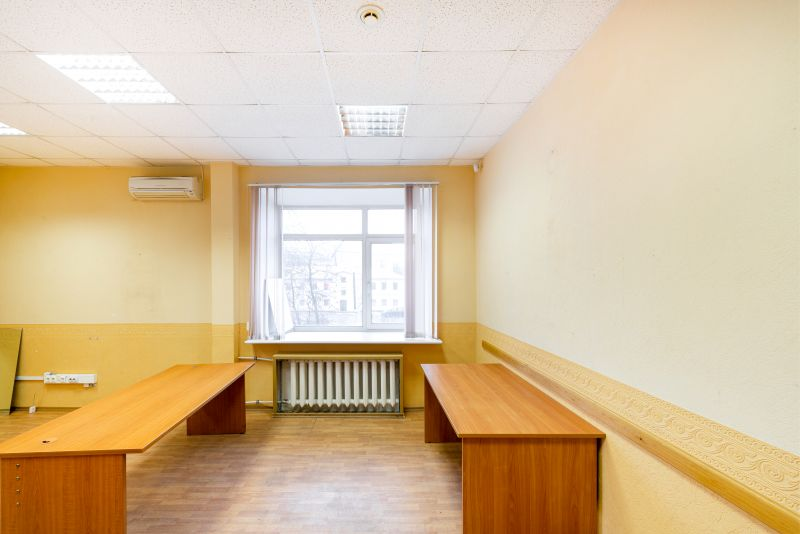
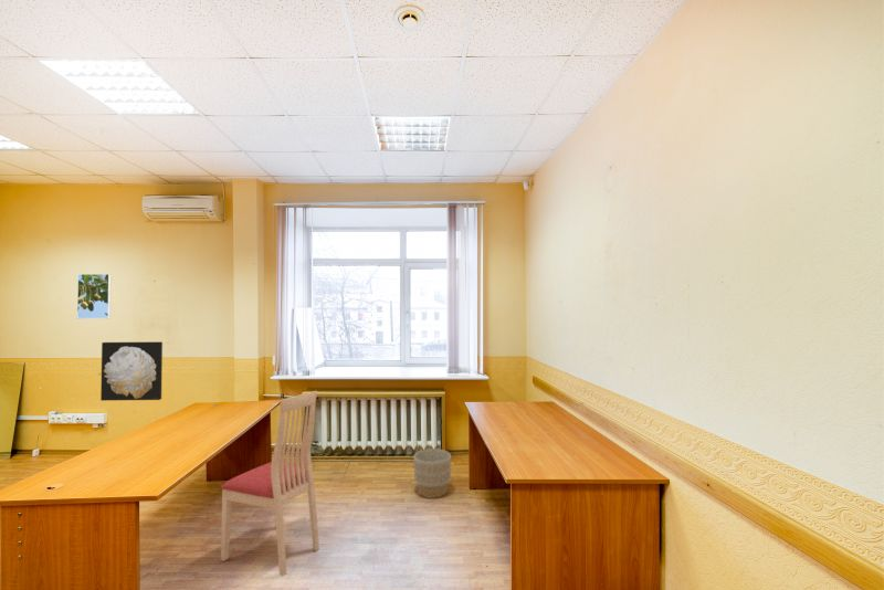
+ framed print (94, 296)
+ wall art (131, 370)
+ planter (432, 473)
+ chair (275, 471)
